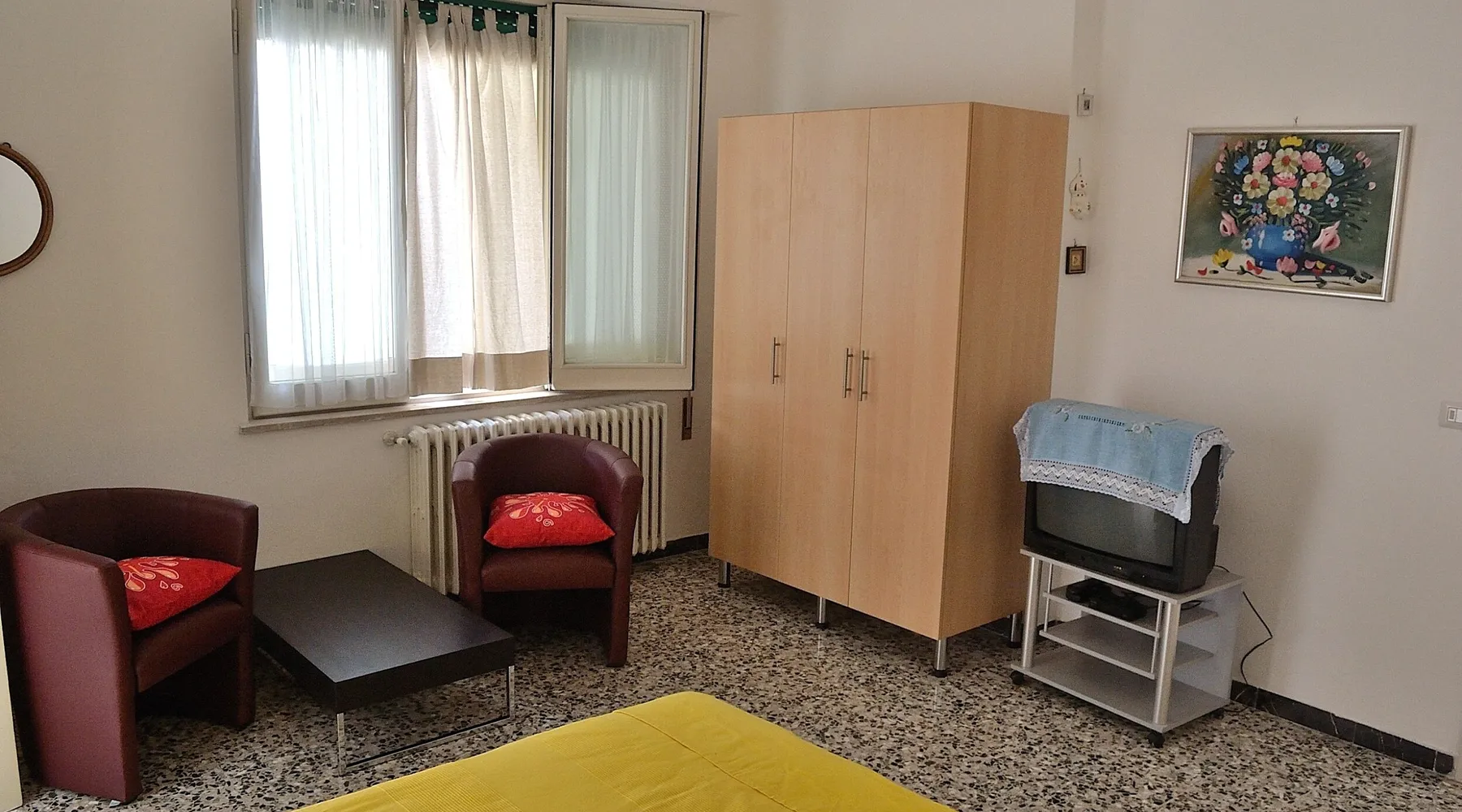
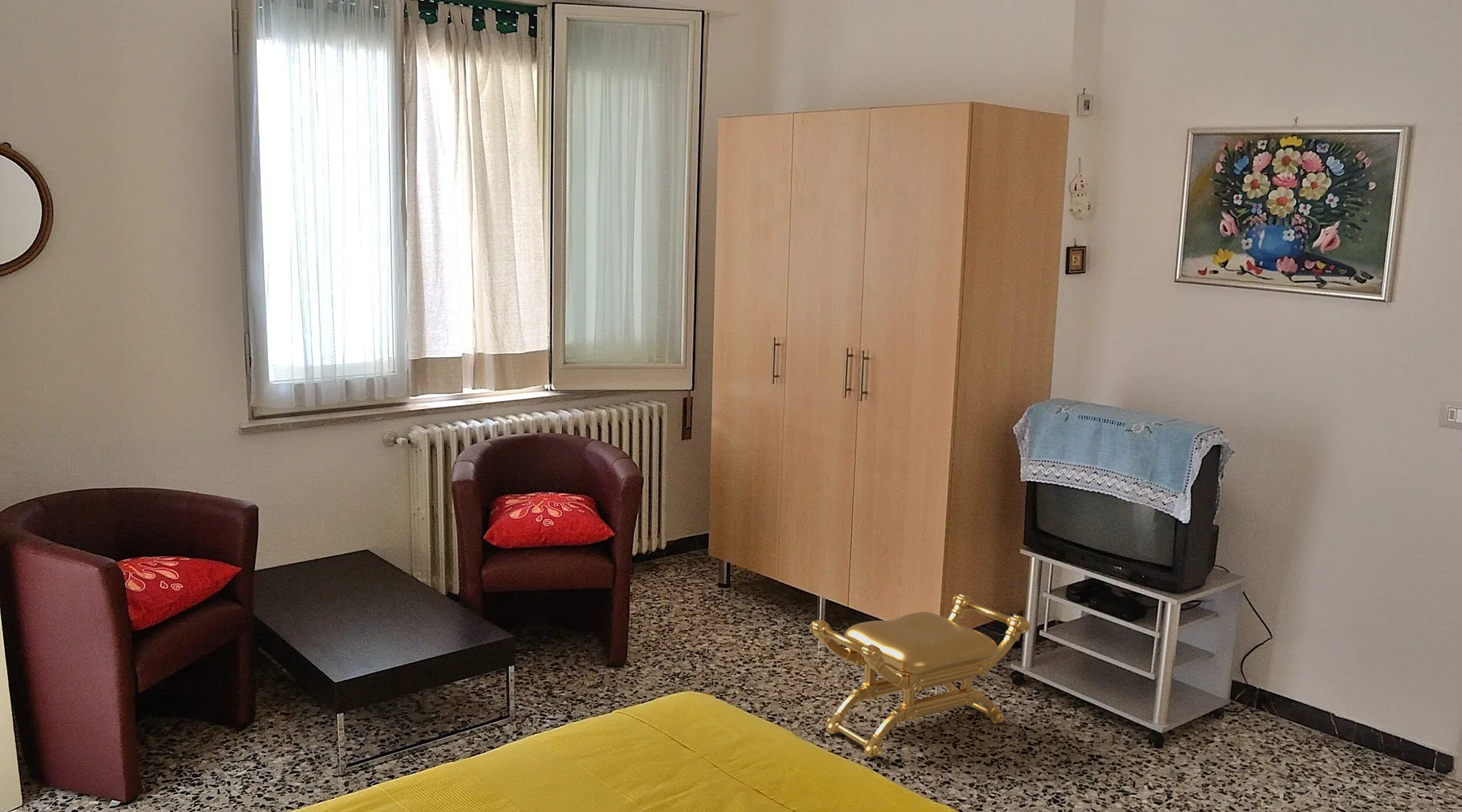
+ stool (918, 672)
